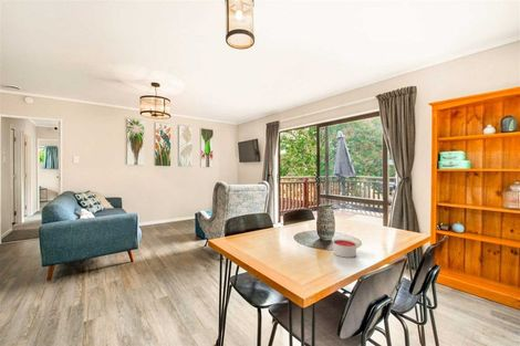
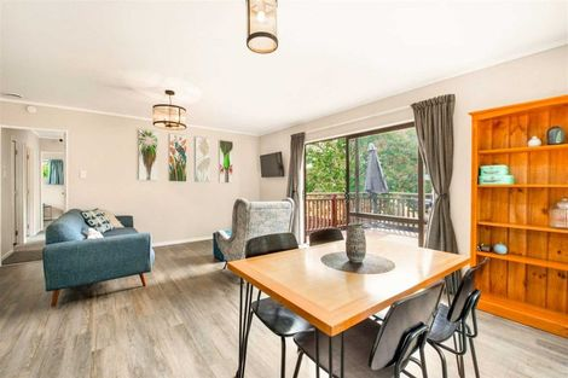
- candle (344, 248)
